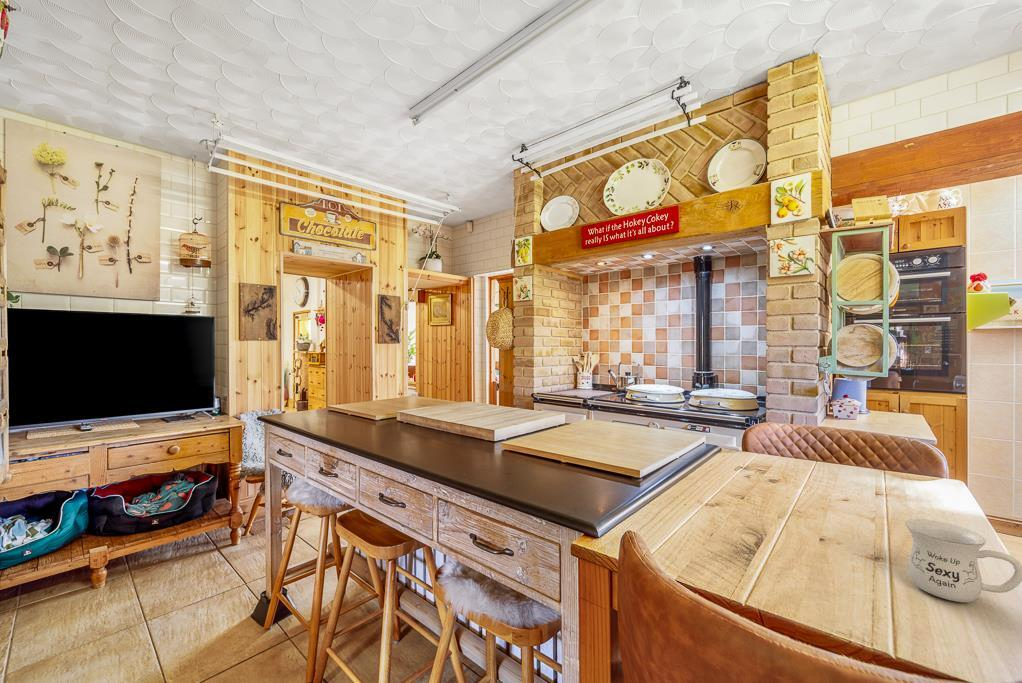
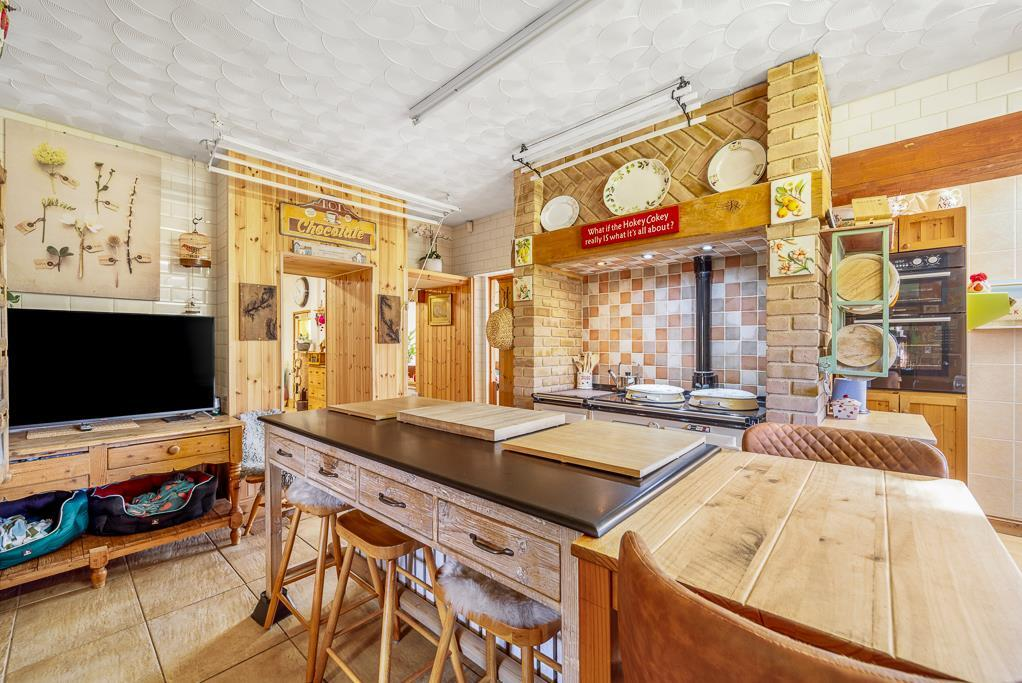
- mug (960, 565)
